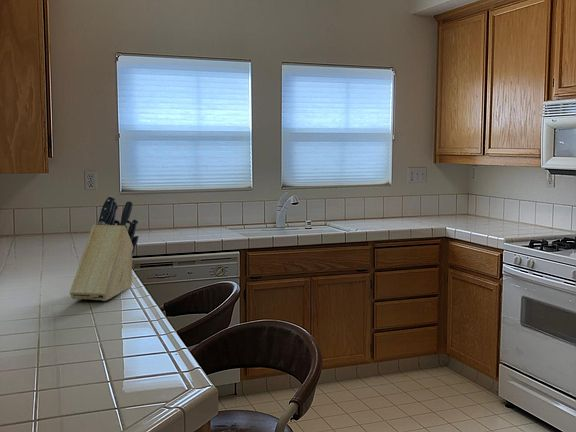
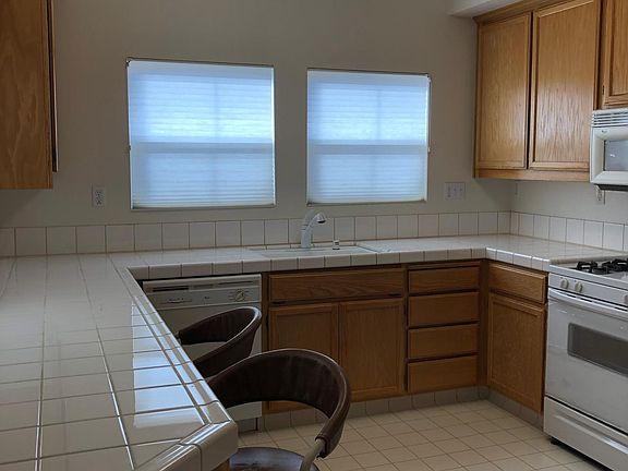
- knife block (107, 244)
